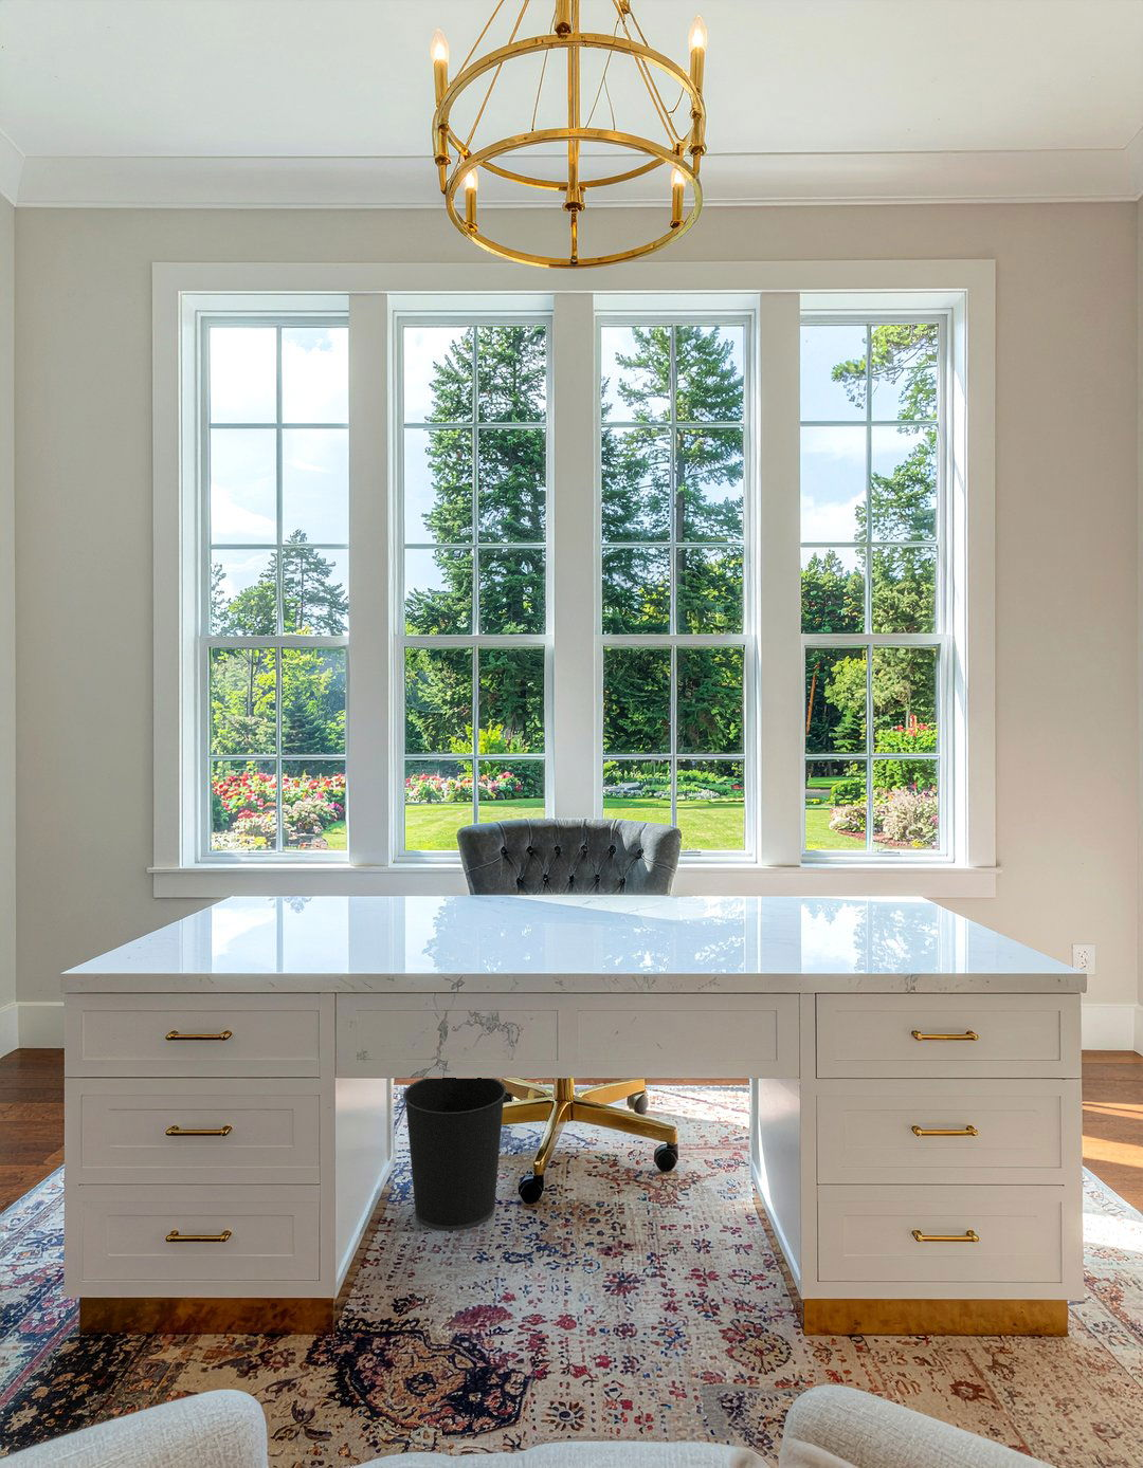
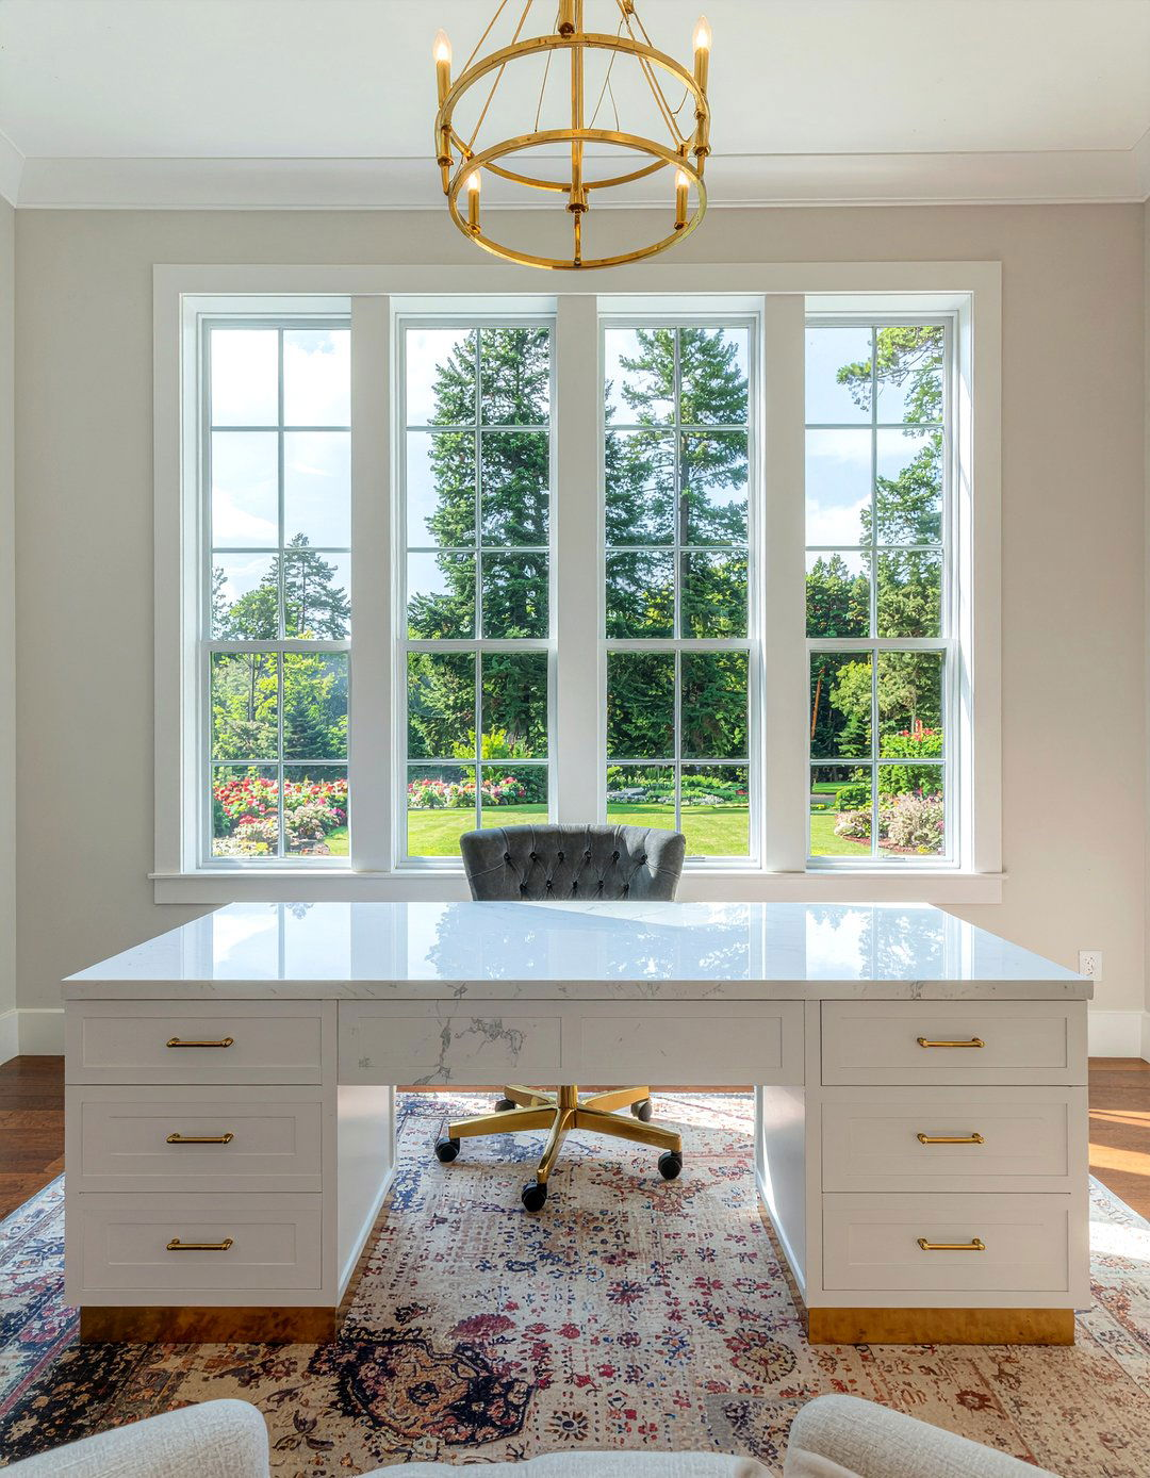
- wastebasket (455, 1150)
